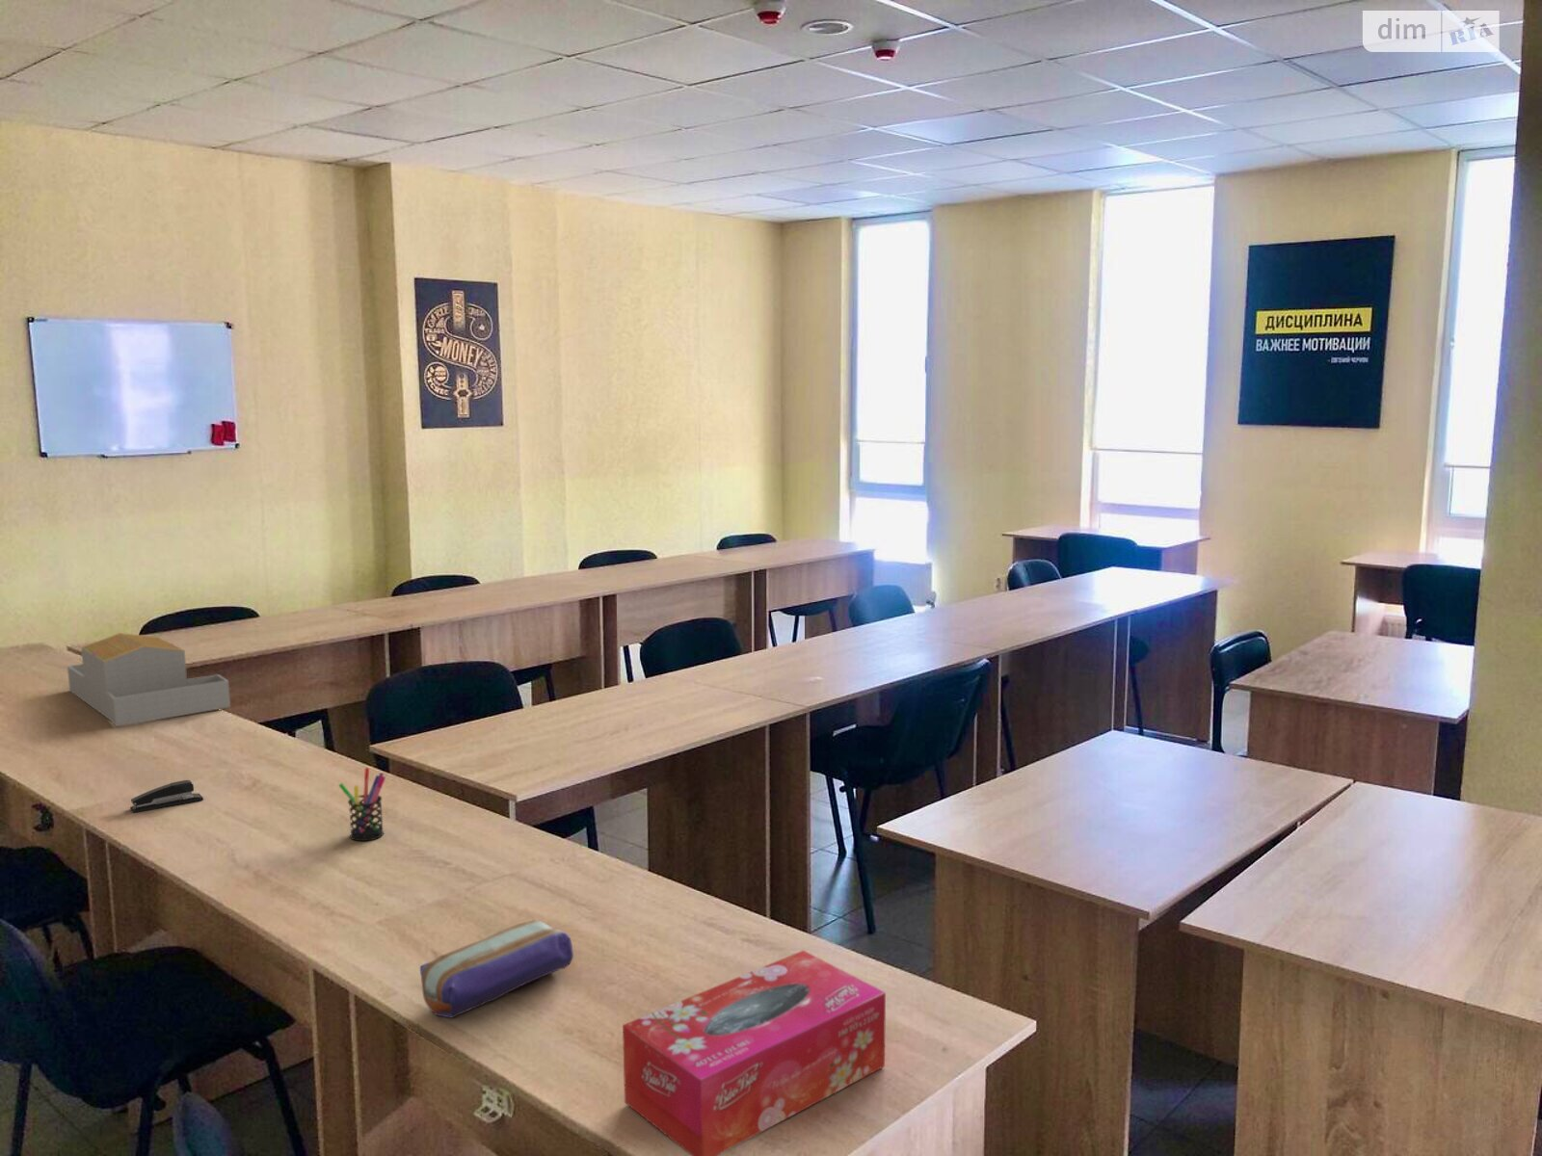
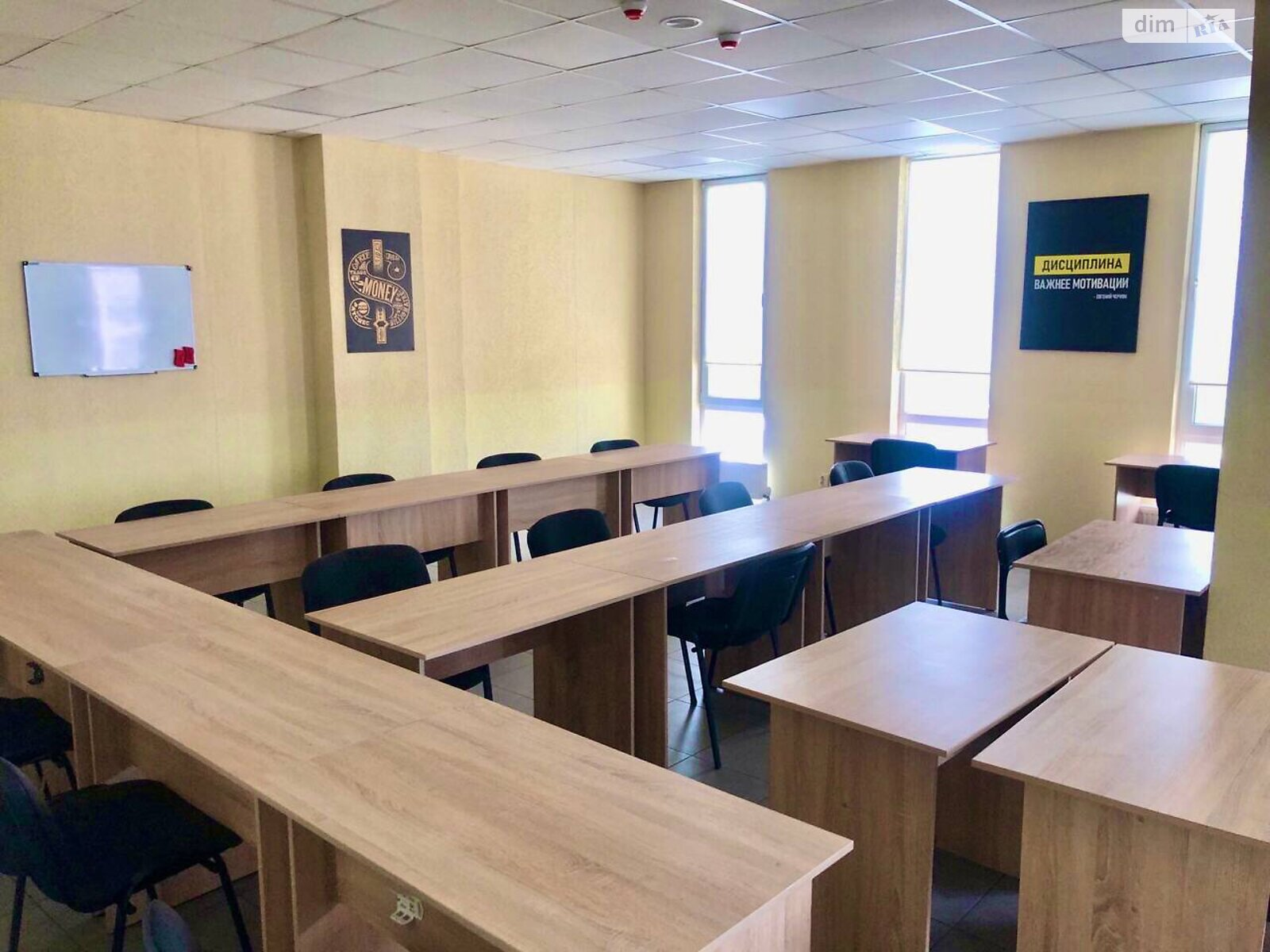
- tissue box (758, 1047)
- stapler (166, 794)
- pen holder (362, 804)
- pencil case (499, 965)
- architectural model (144, 667)
